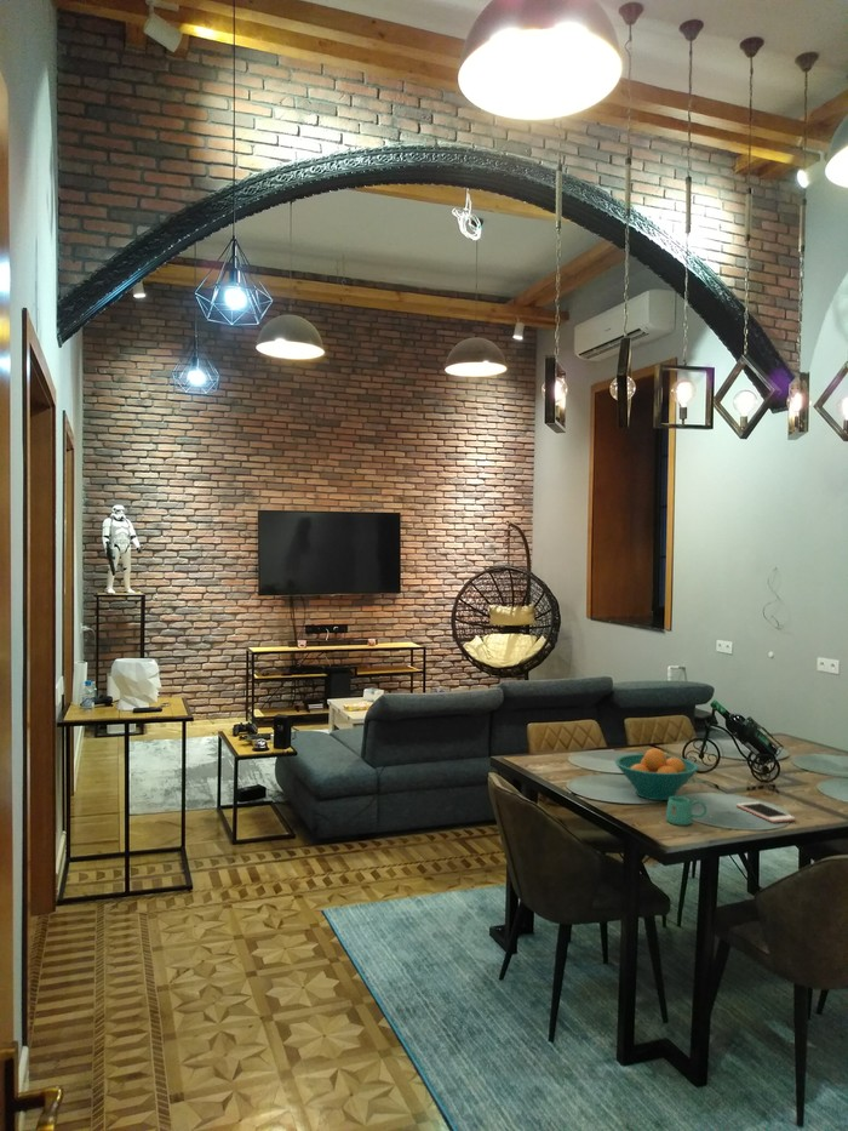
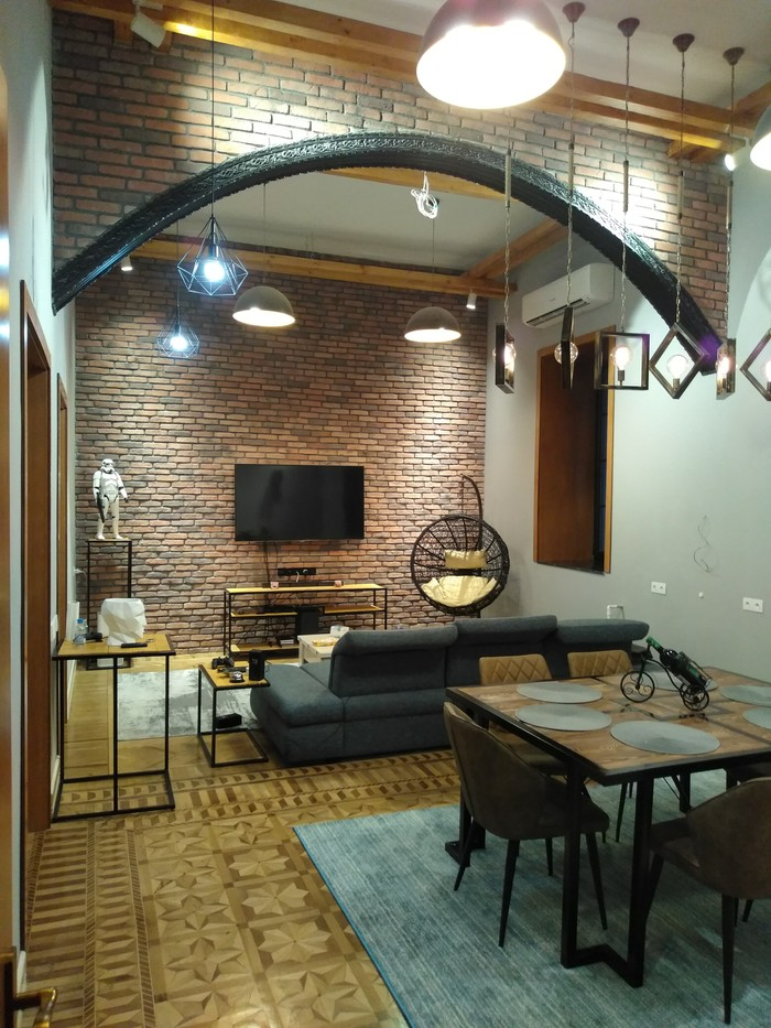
- cell phone (764, 811)
- fruit bowl (655, 771)
- mug (686, 810)
